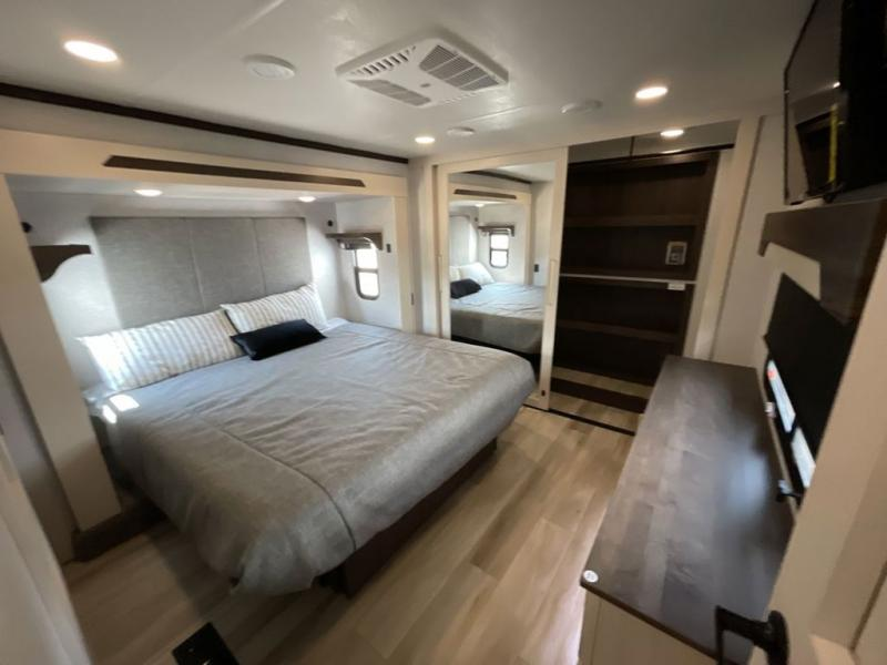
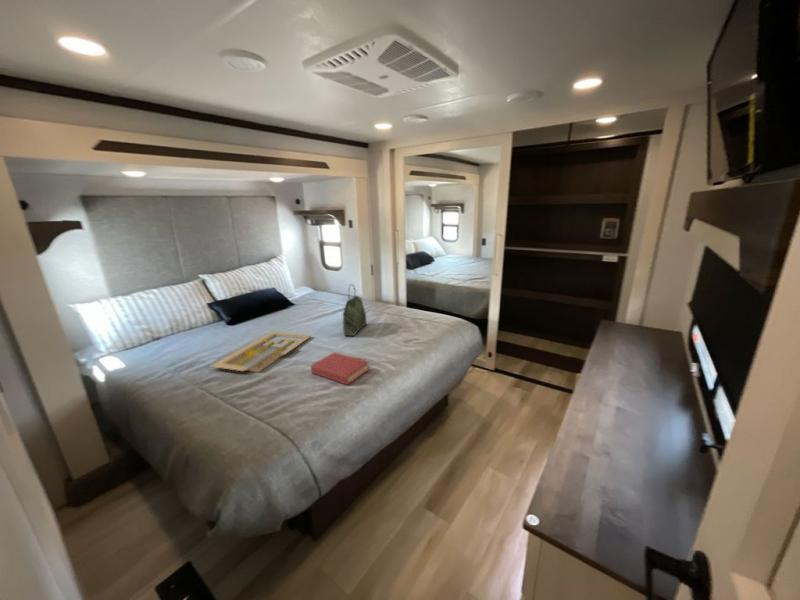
+ serving tray (266, 351)
+ hardback book (340, 367)
+ tote bag (354, 307)
